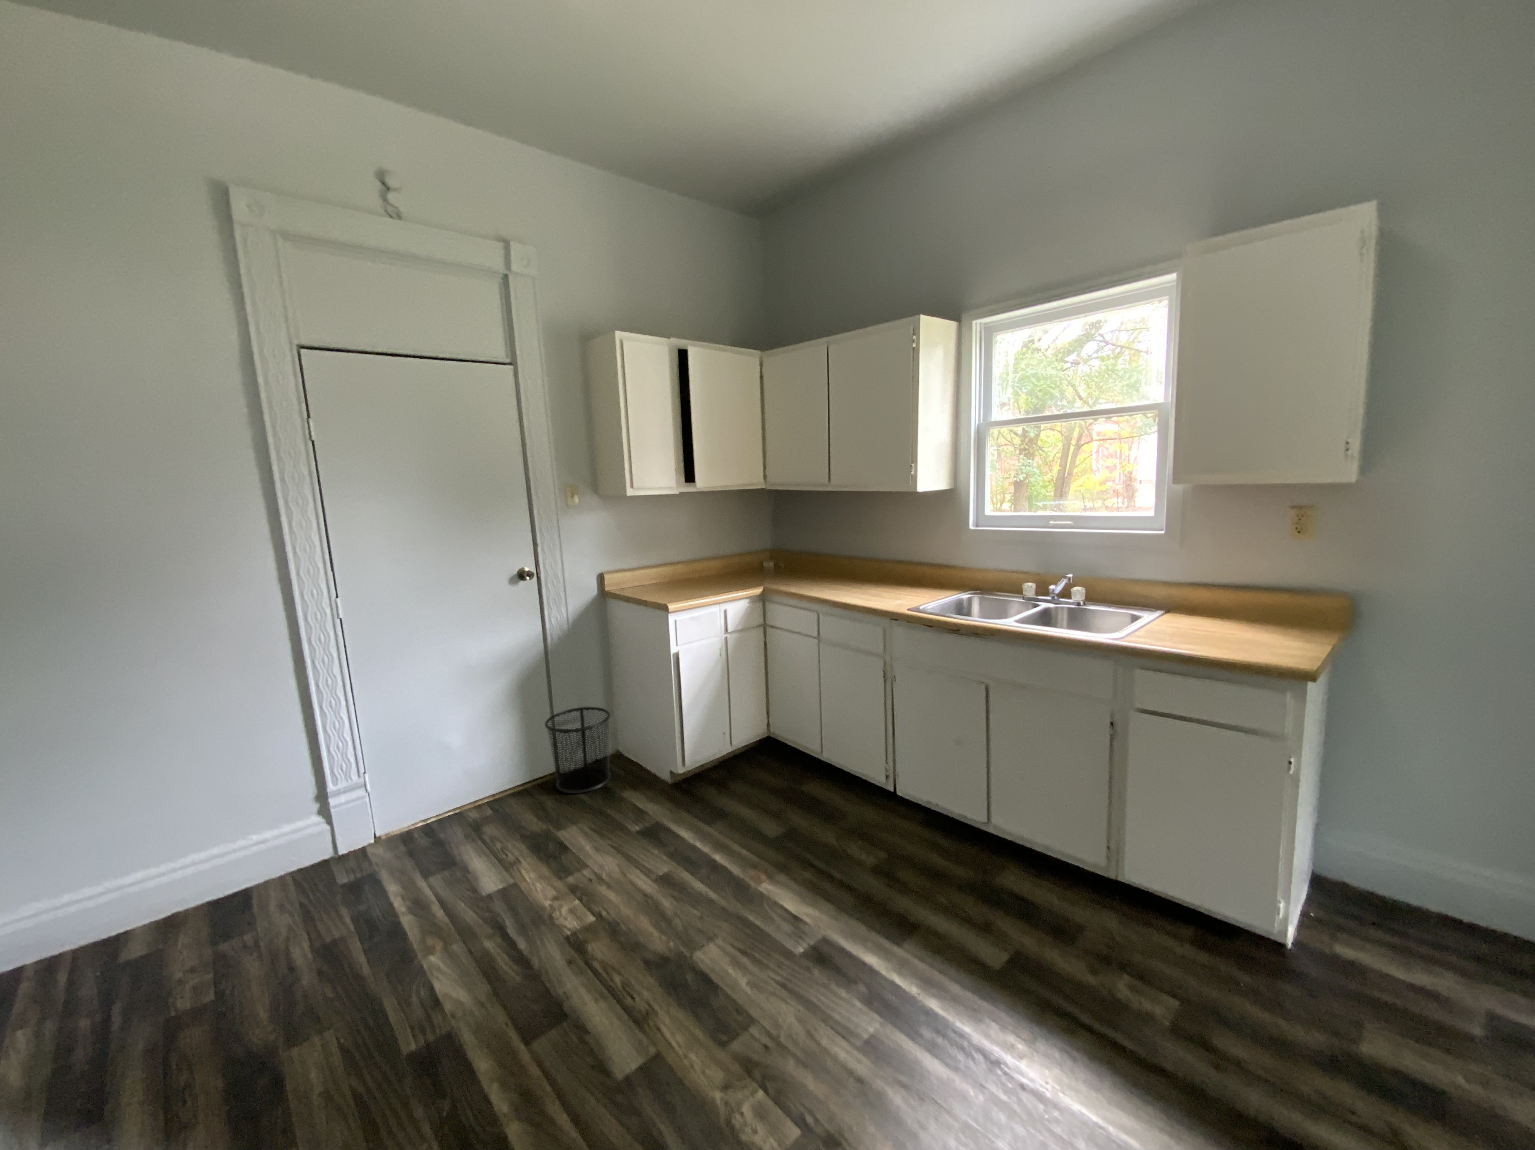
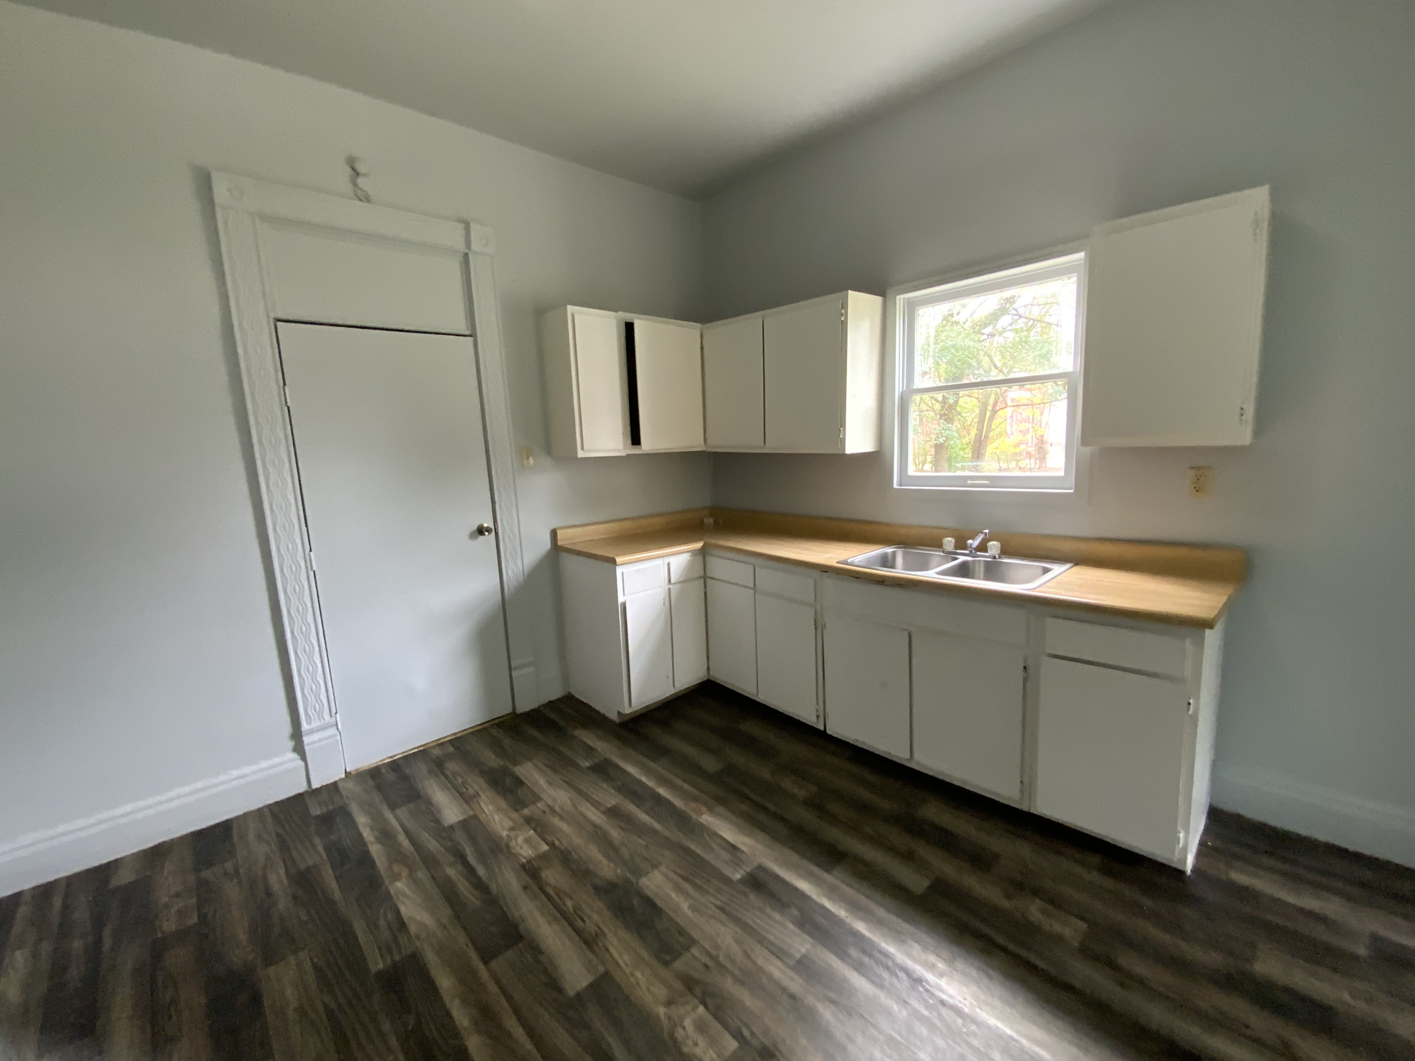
- waste bin (580, 749)
